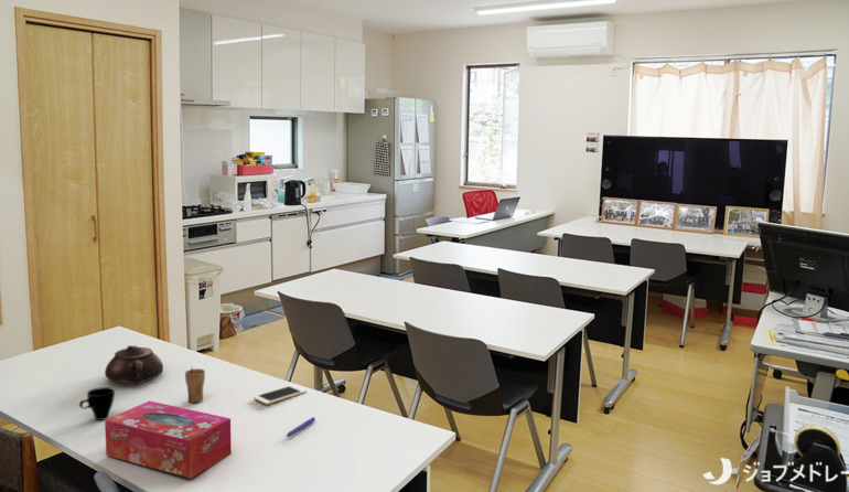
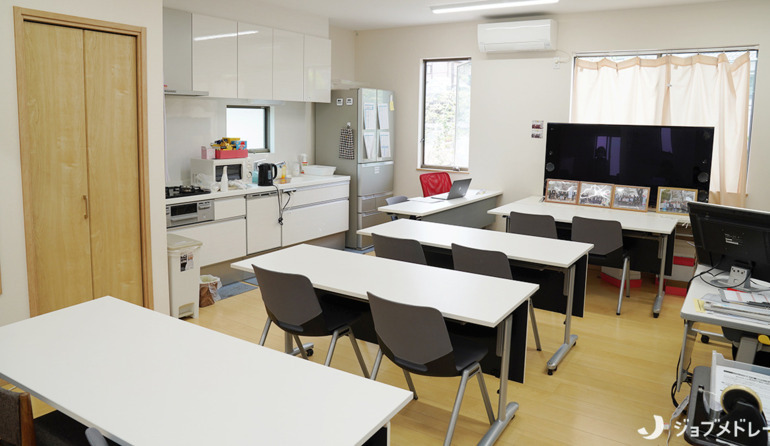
- cup (195, 382)
- teapot (132, 362)
- tissue box (169, 437)
- cup (96, 406)
- cell phone (280, 394)
- pen (300, 427)
